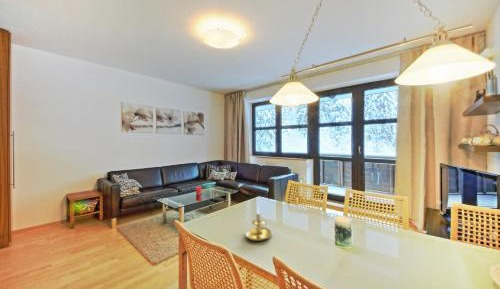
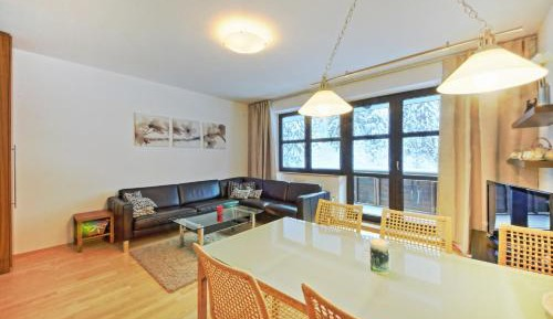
- candle holder (259, 220)
